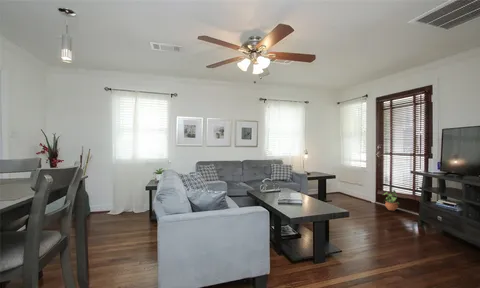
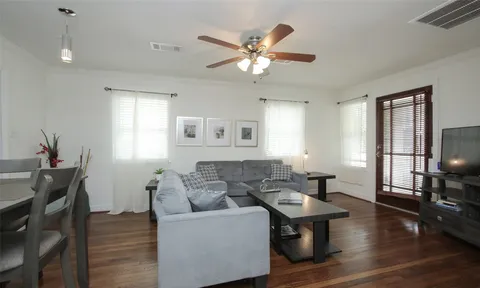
- potted plant (392, 199)
